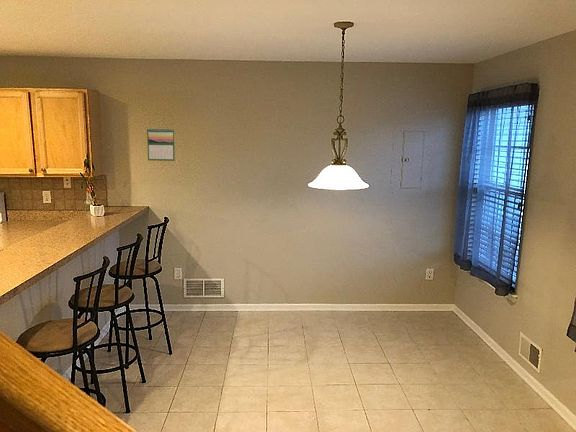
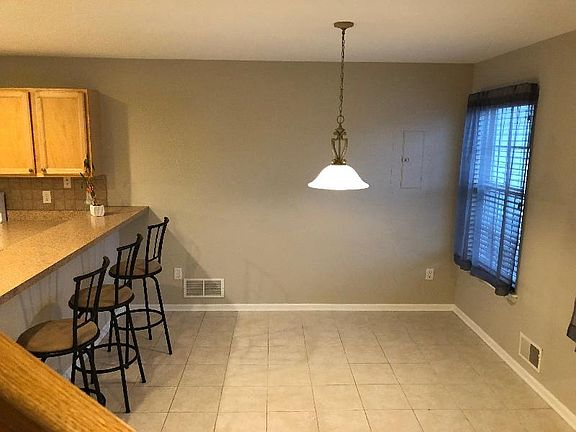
- calendar (161, 144)
